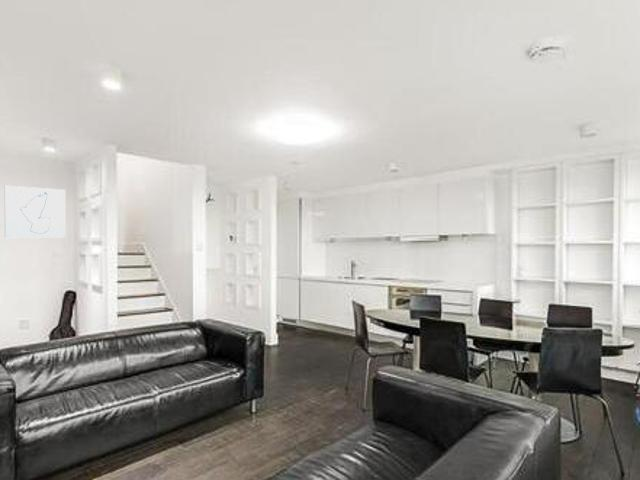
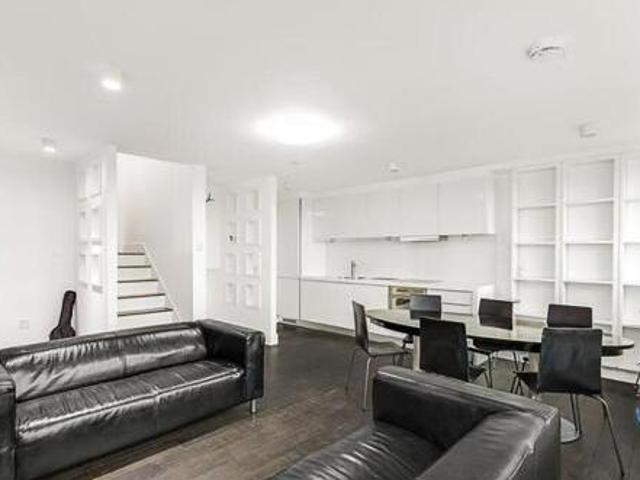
- wall art (36, 212)
